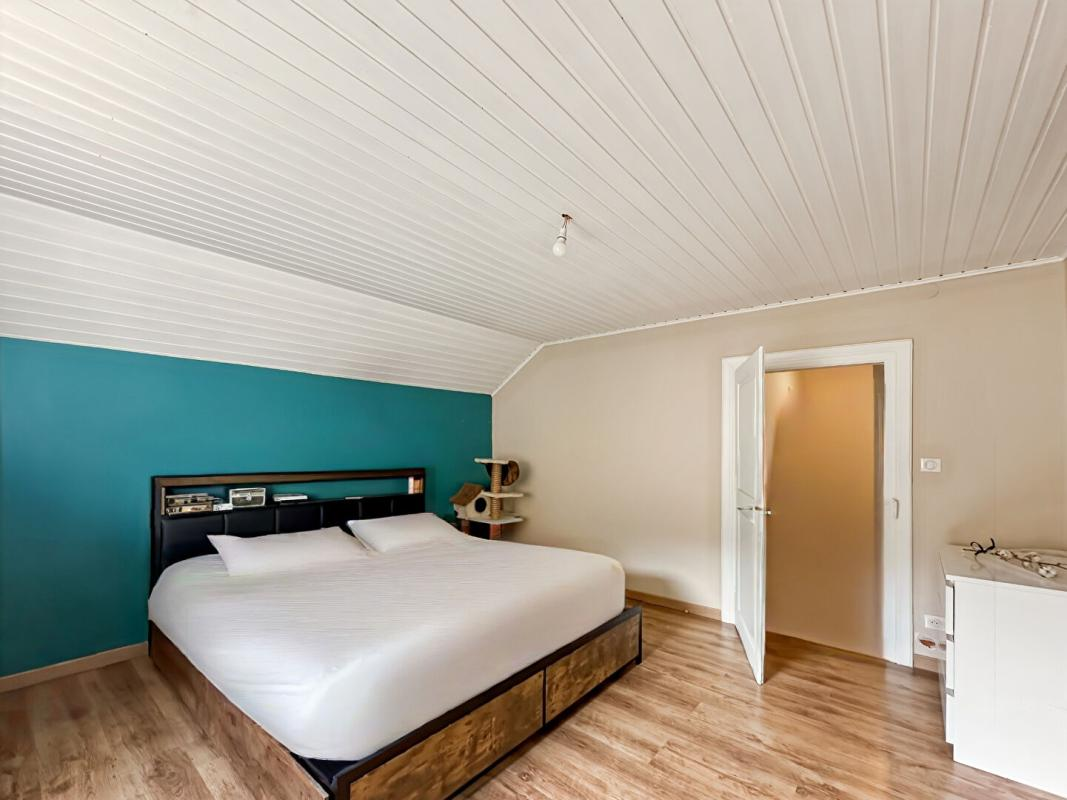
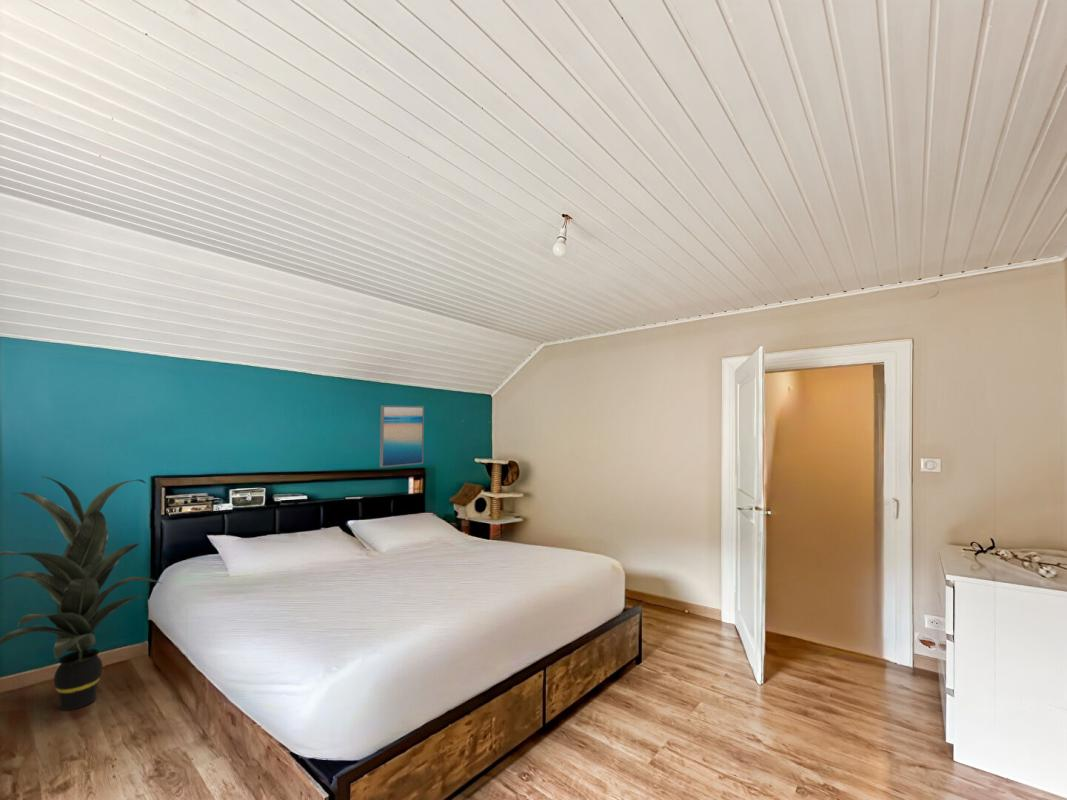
+ wall art (402, 435)
+ indoor plant (69, 588)
